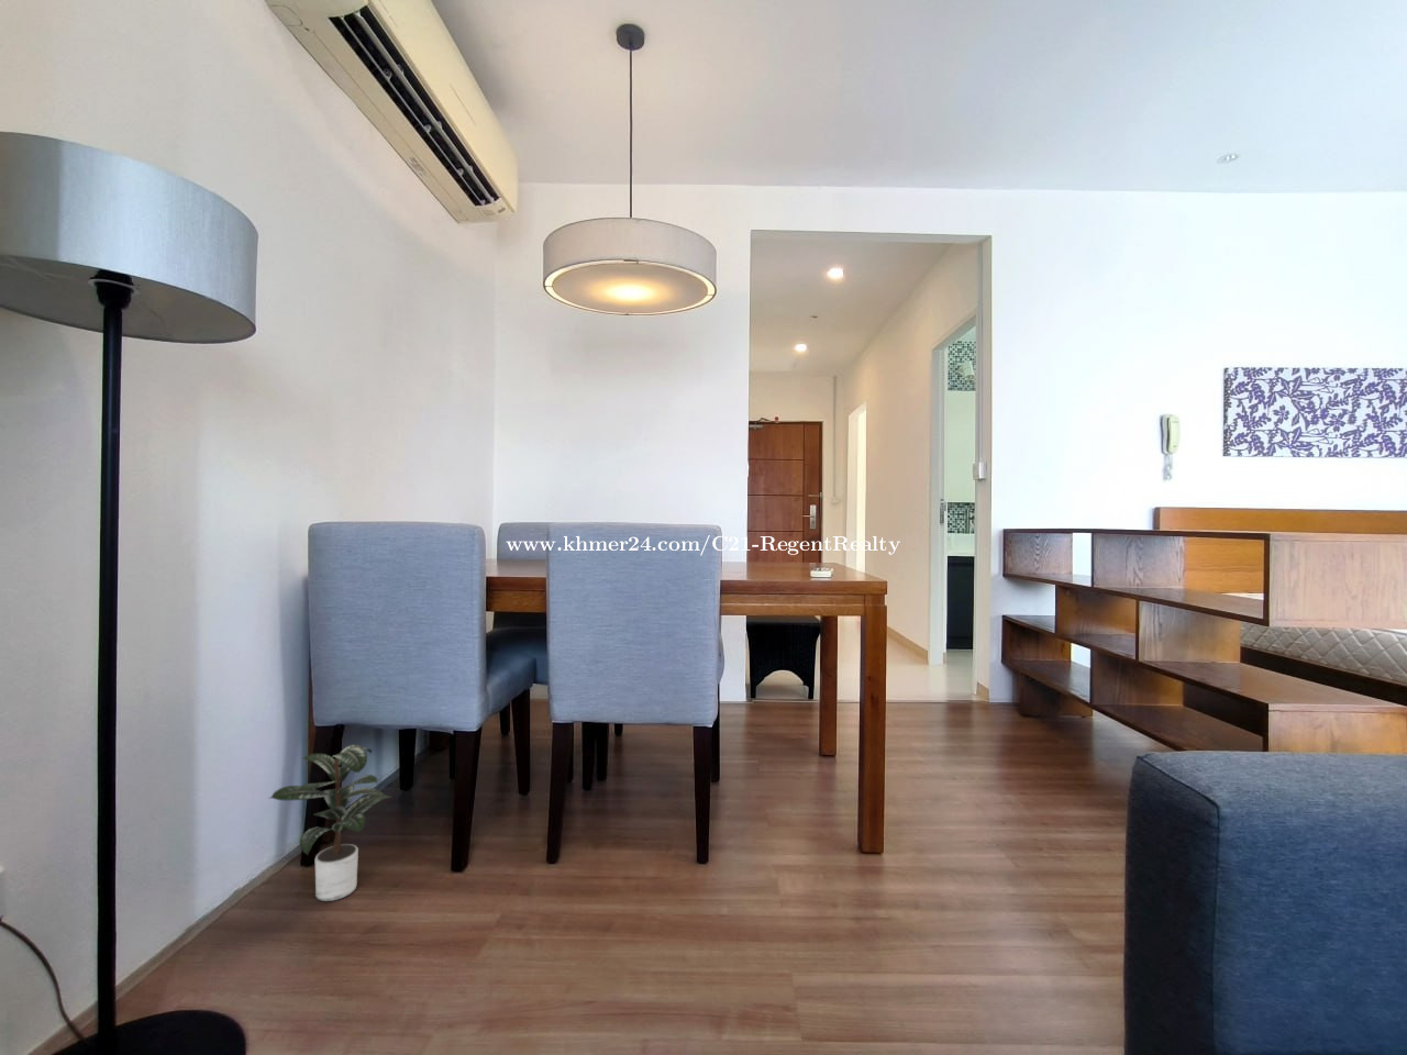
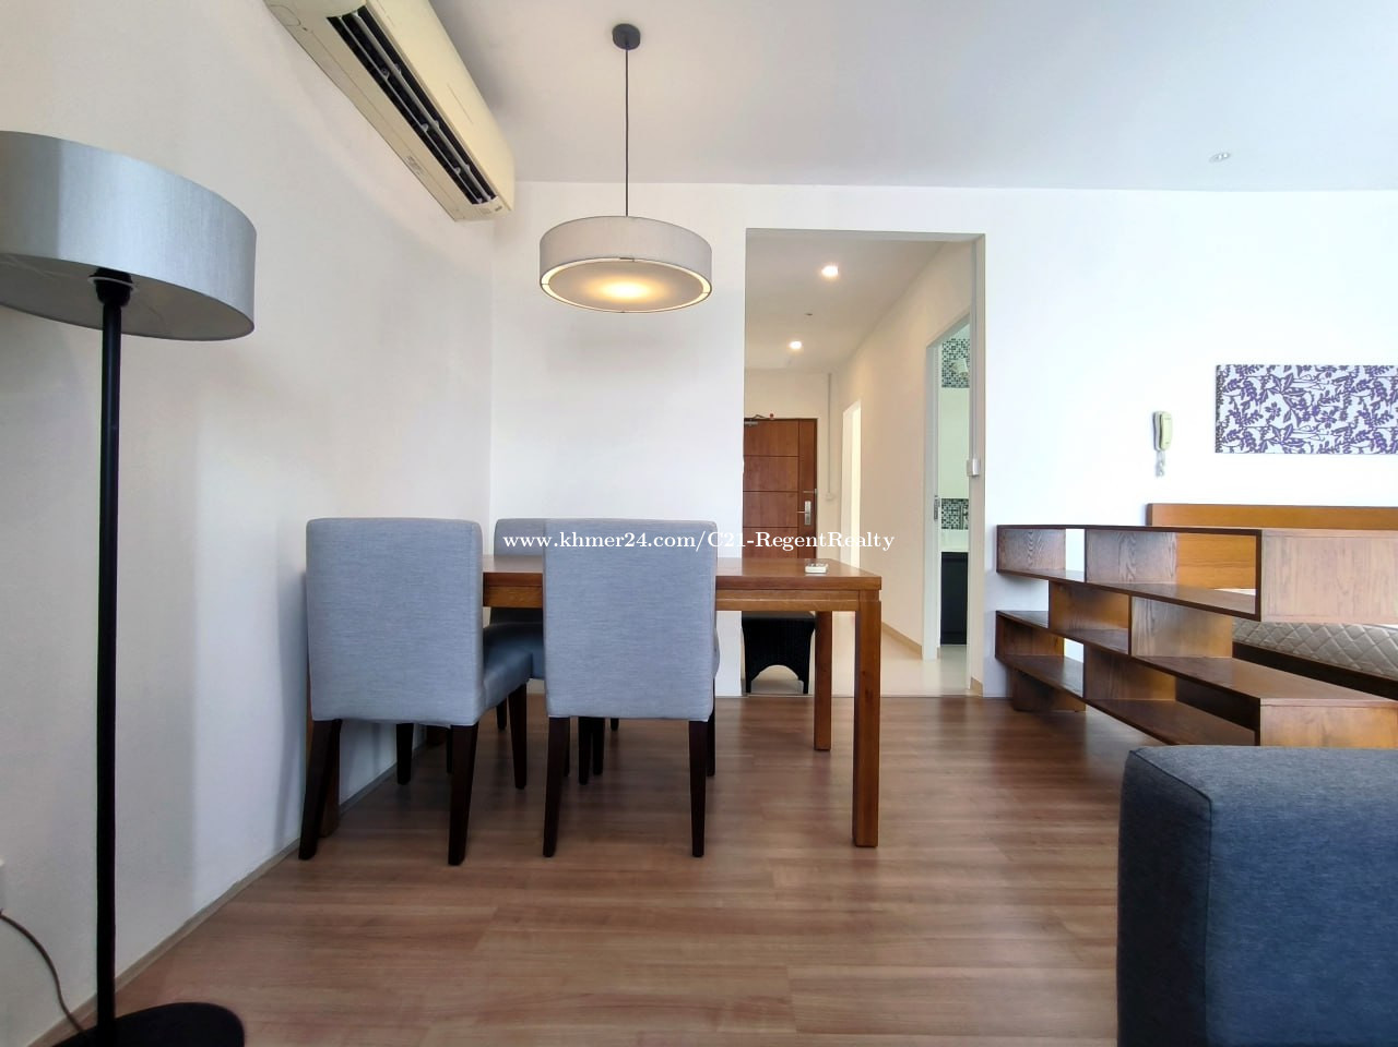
- potted plant (339, 812)
